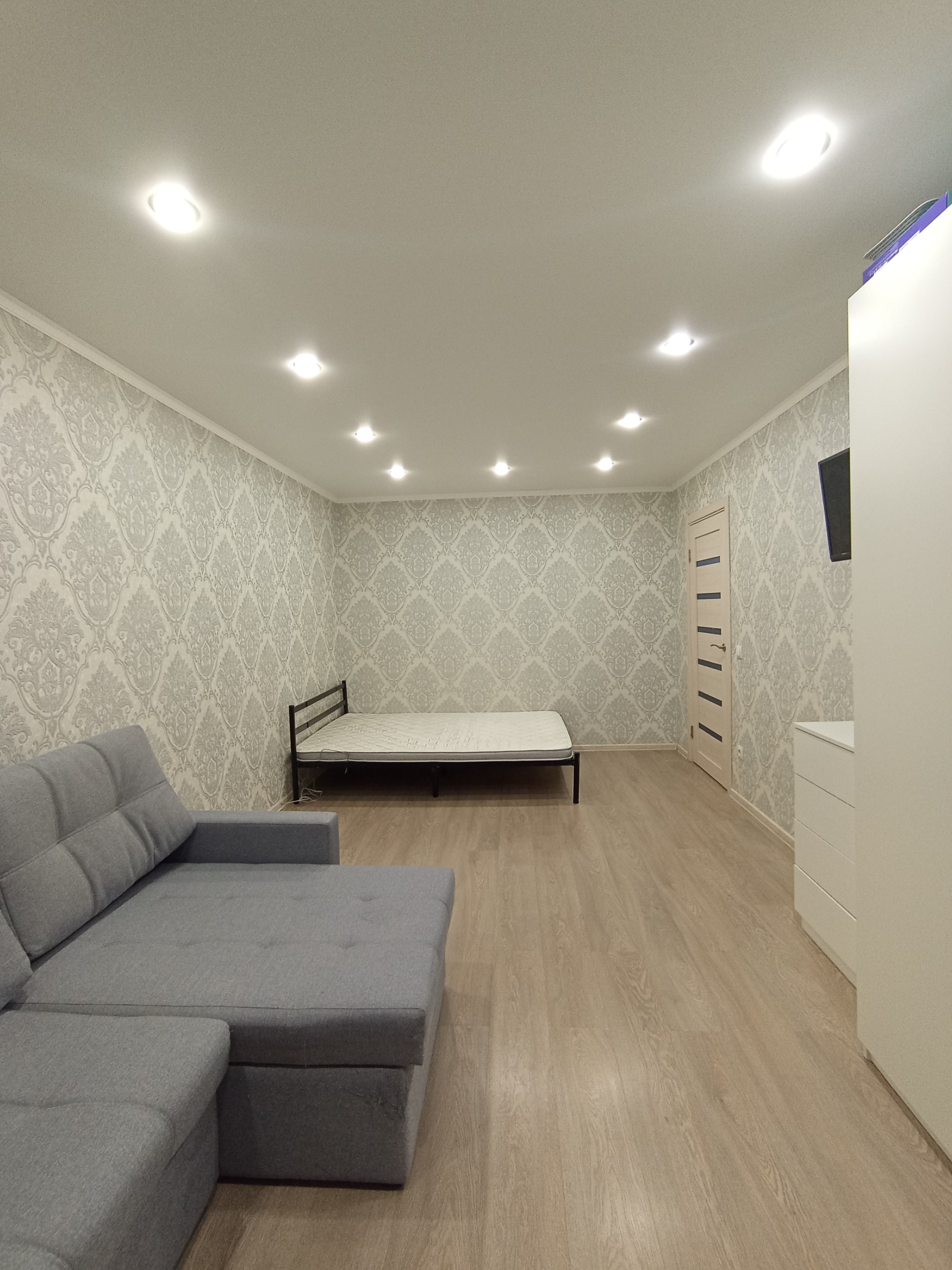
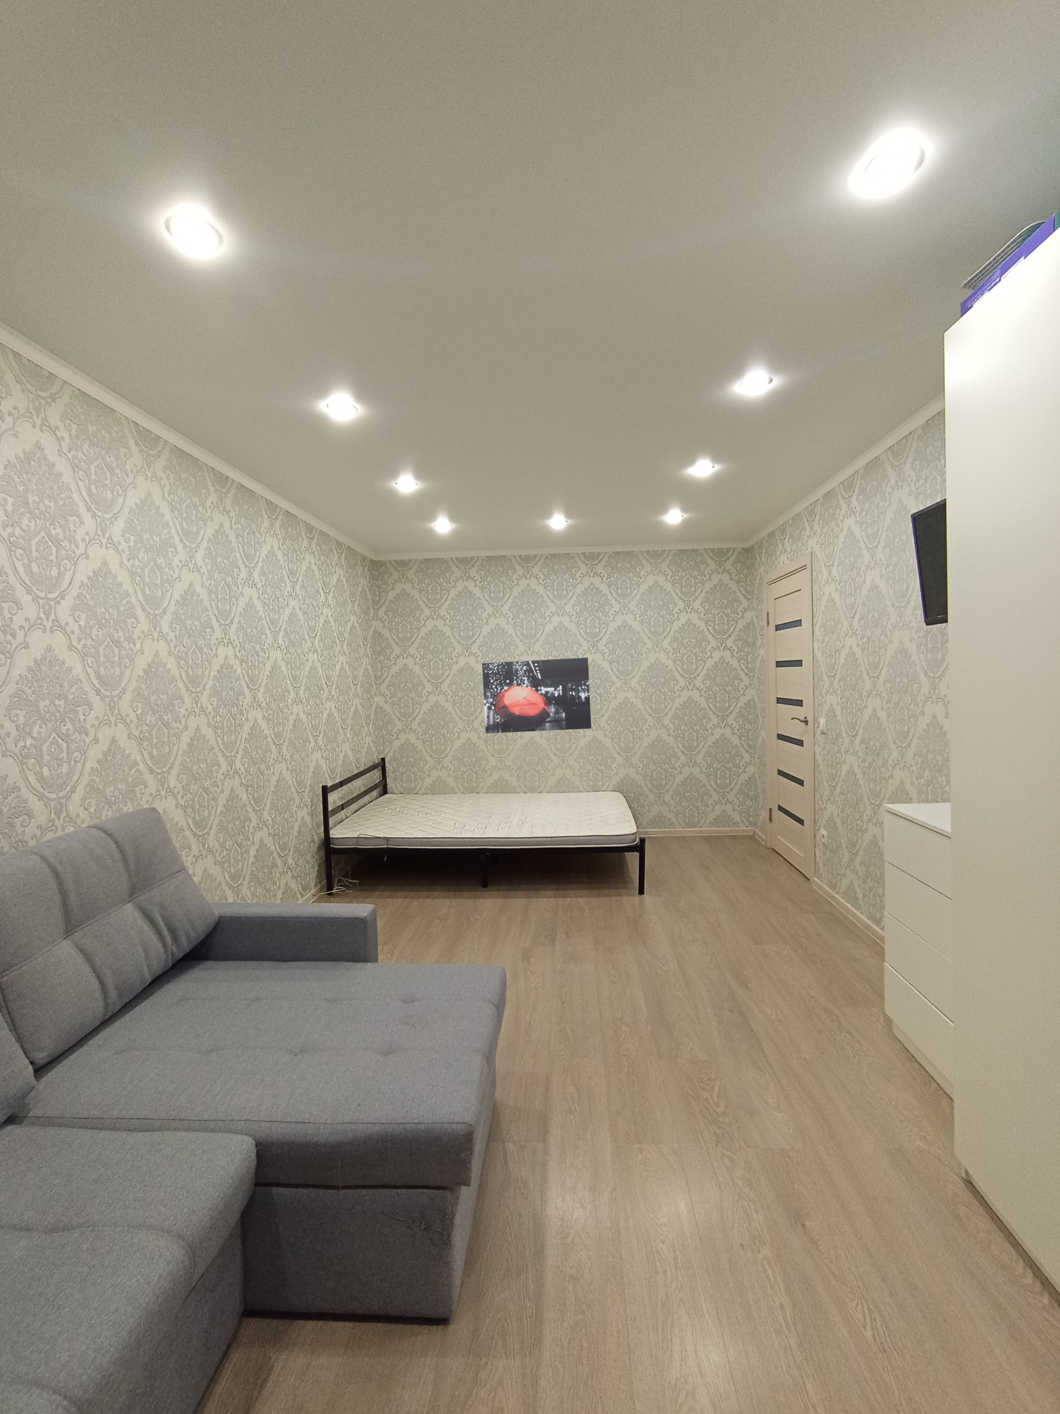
+ wall art (537, 695)
